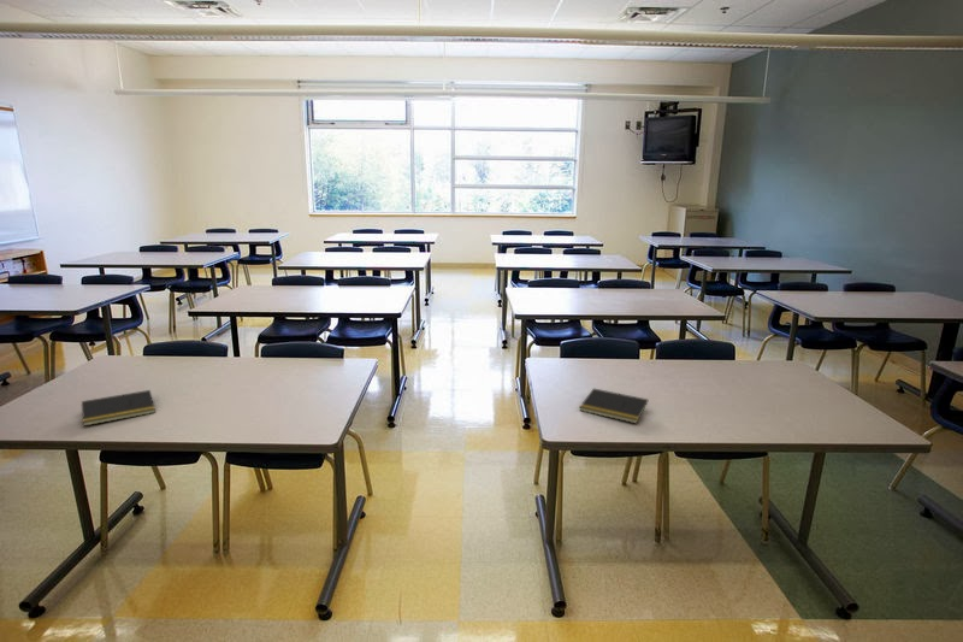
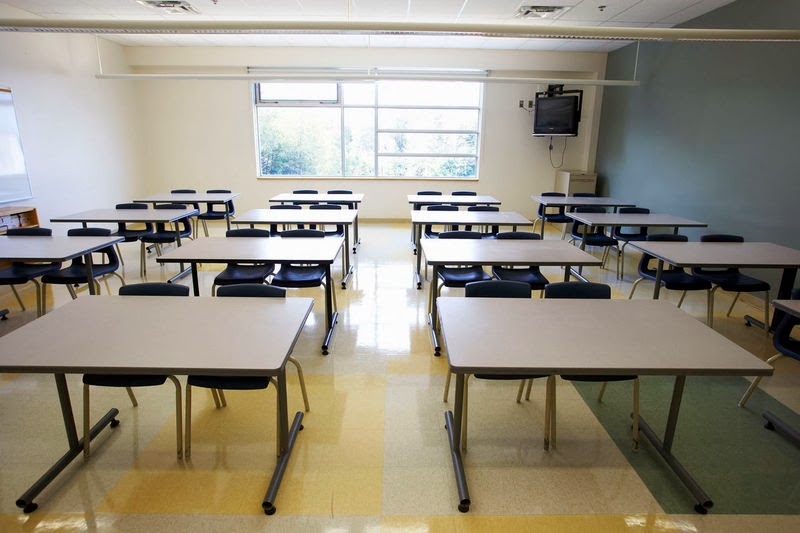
- notepad (613, 405)
- notepad (118, 406)
